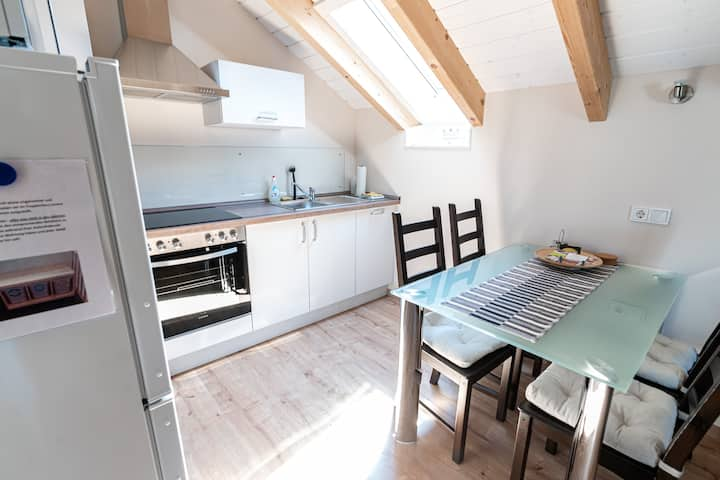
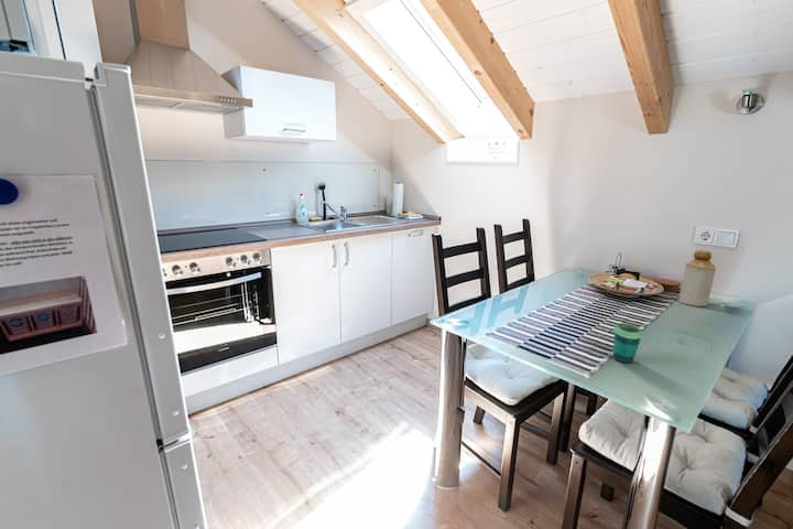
+ bottle (697, 277)
+ cup (626, 343)
